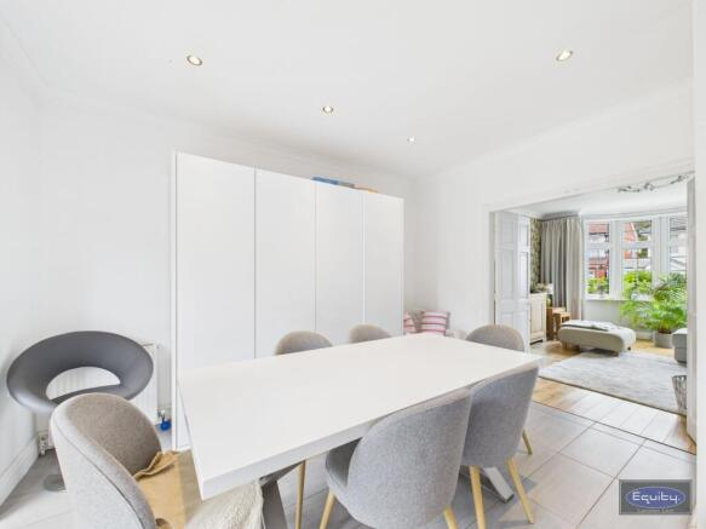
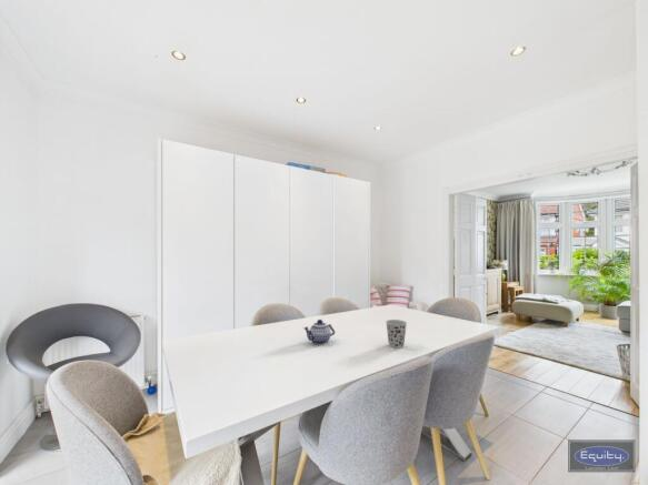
+ cup (396, 333)
+ teapot (319, 331)
